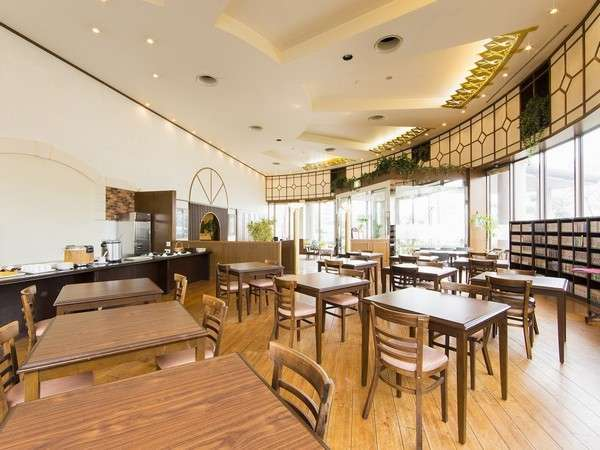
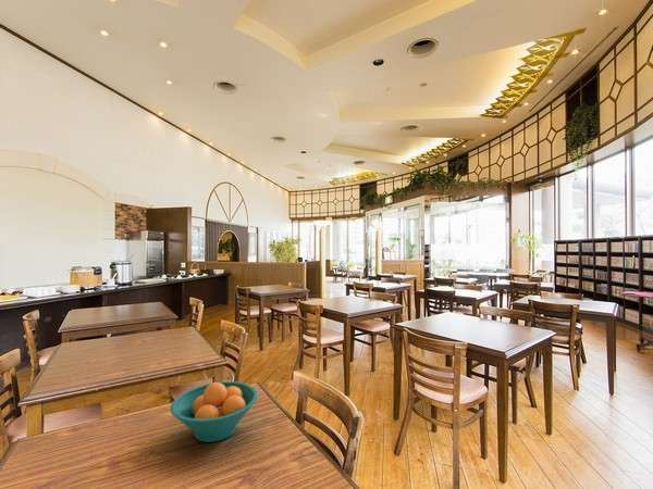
+ fruit bowl (215, 406)
